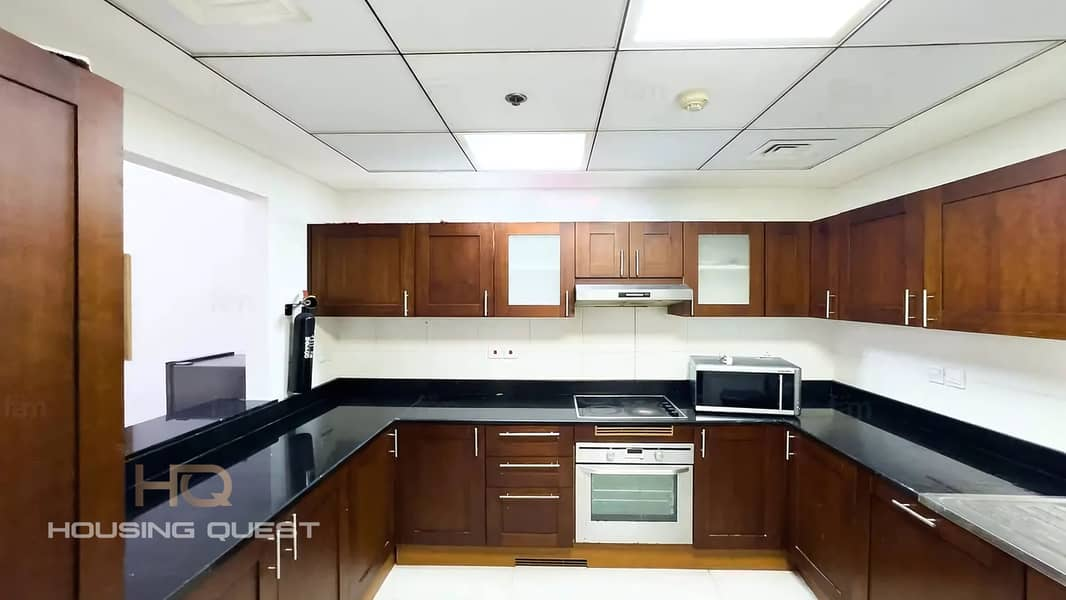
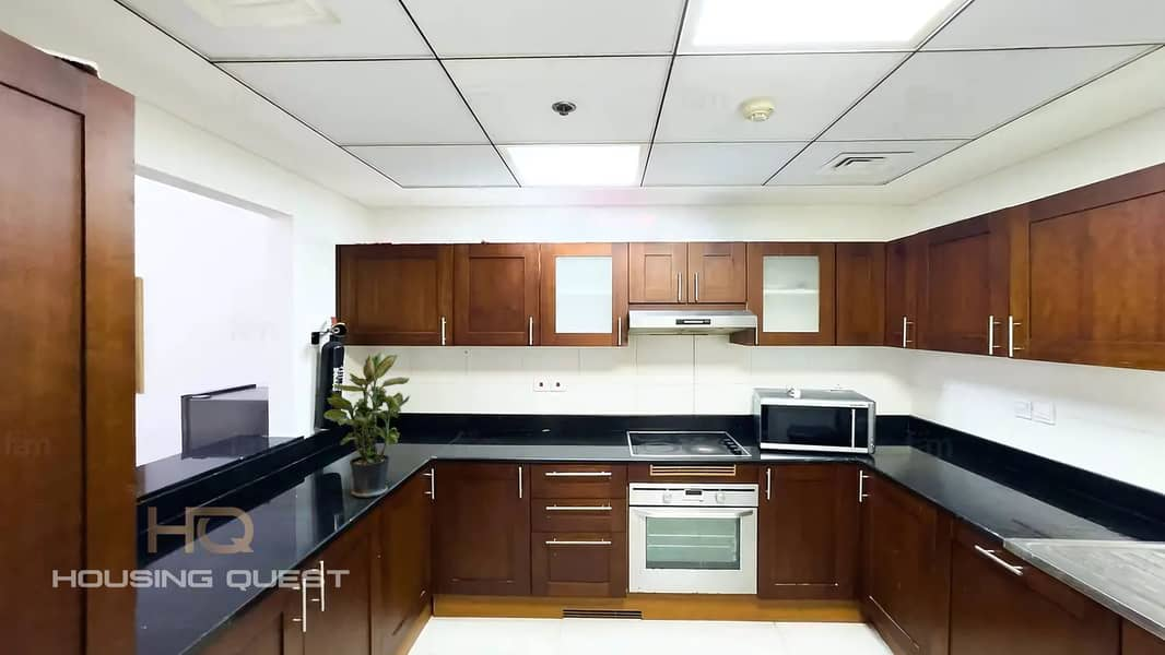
+ potted plant (368, 421)
